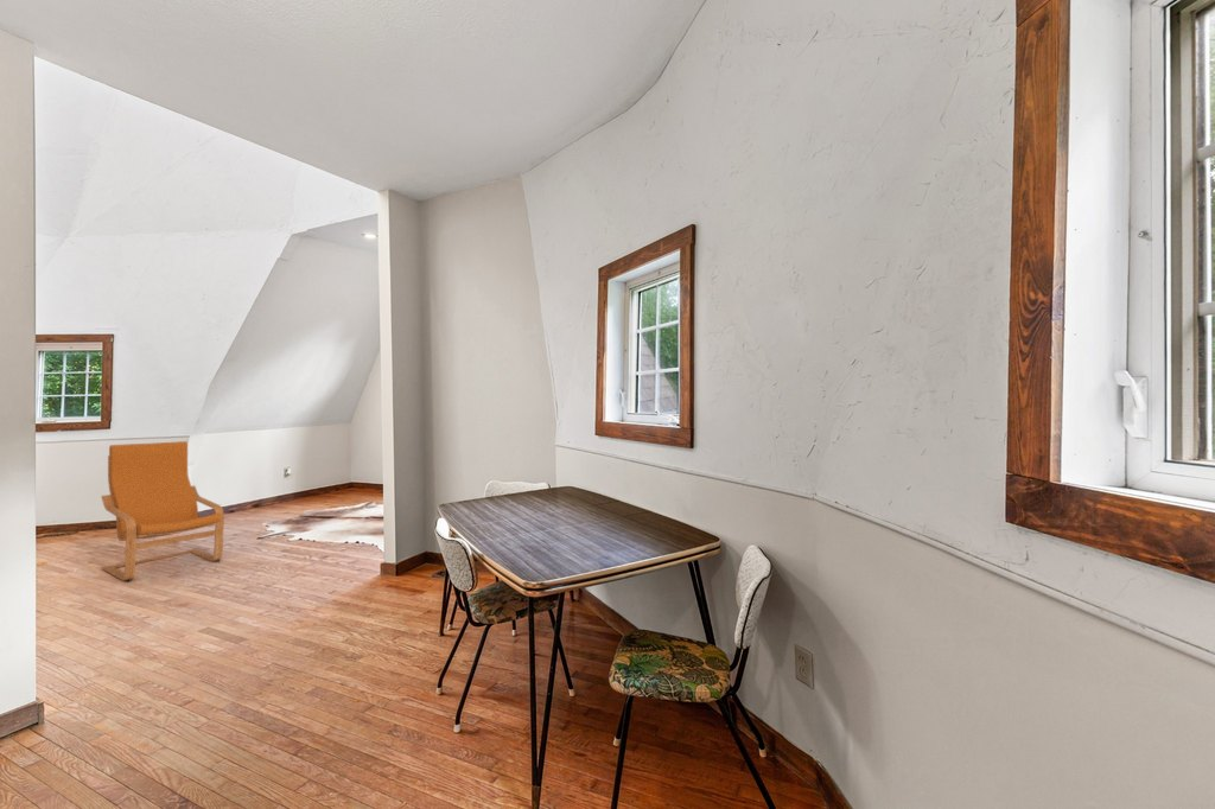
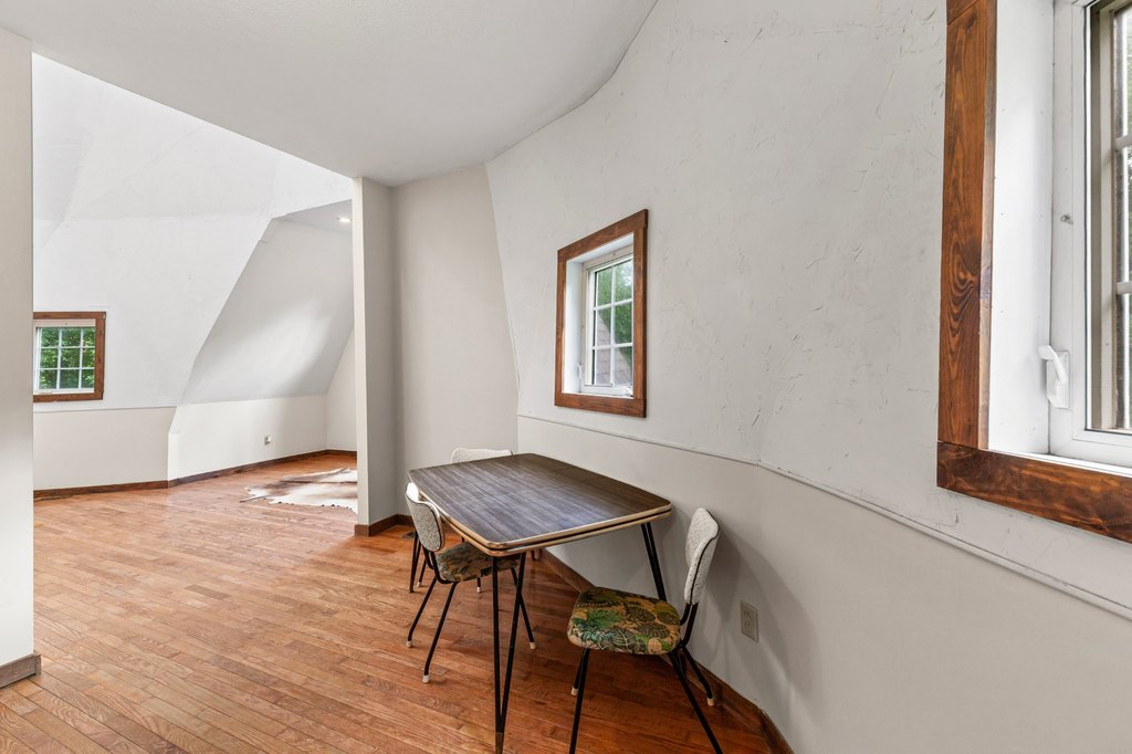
- armchair (164, 504)
